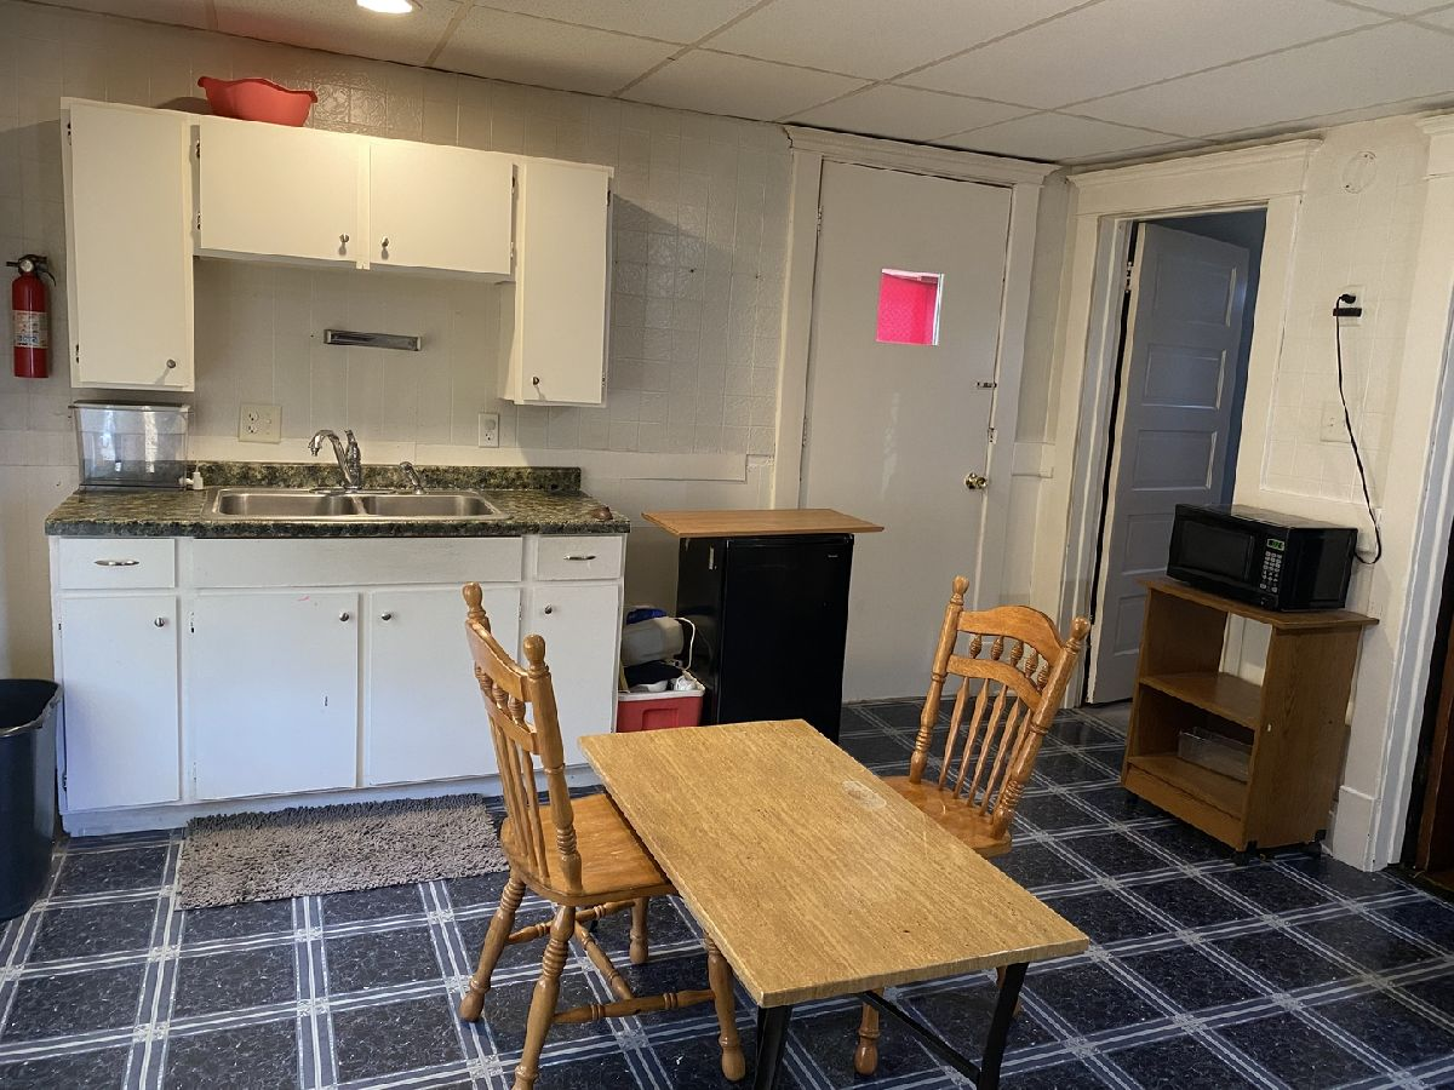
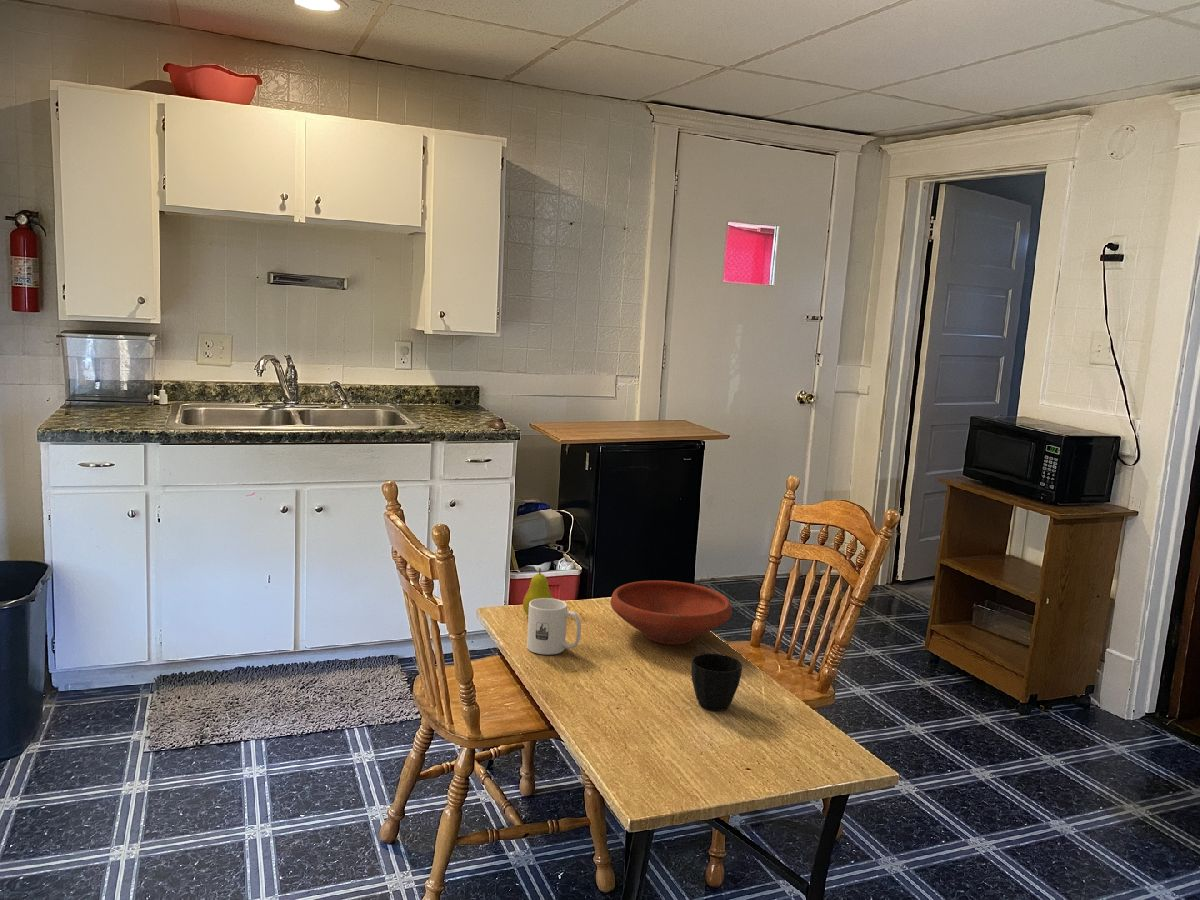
+ bowl (670, 617)
+ fruit (538, 591)
+ cup (716, 682)
+ mug (554, 627)
